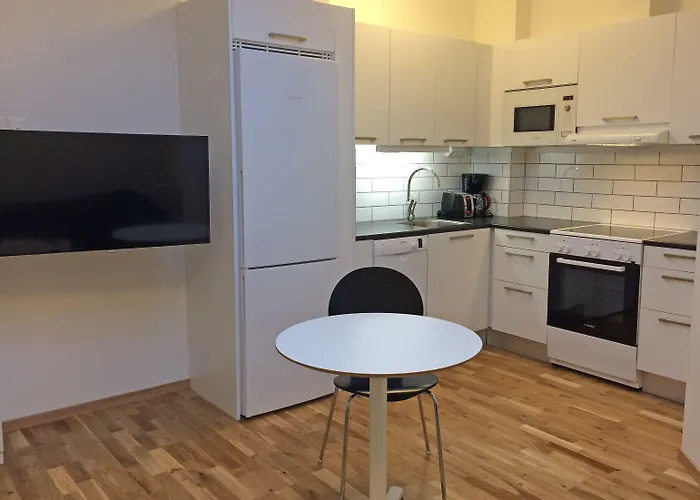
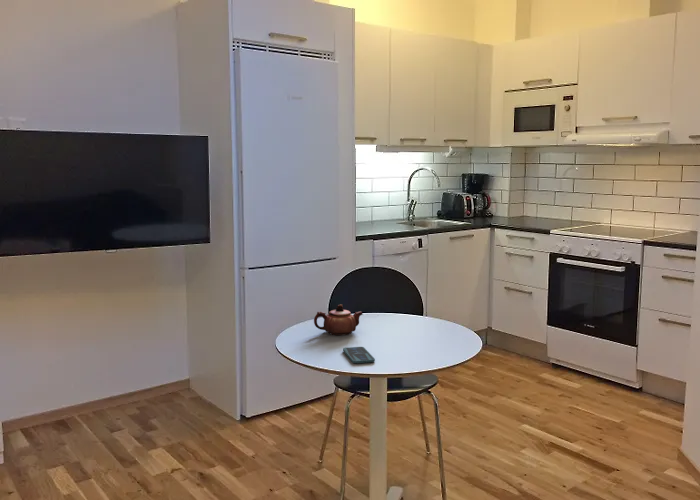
+ teapot (338, 318)
+ smartphone (358, 354)
